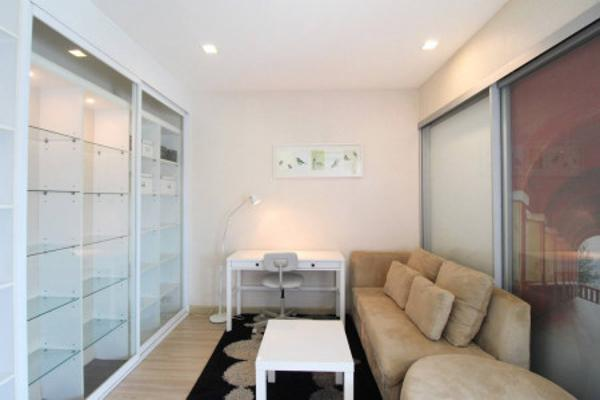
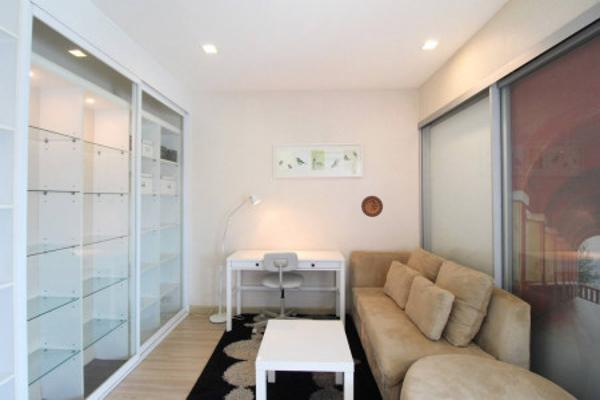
+ decorative plate (372, 206)
